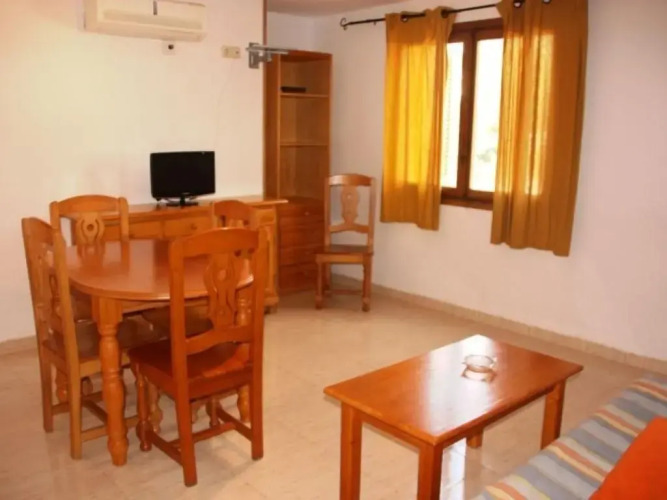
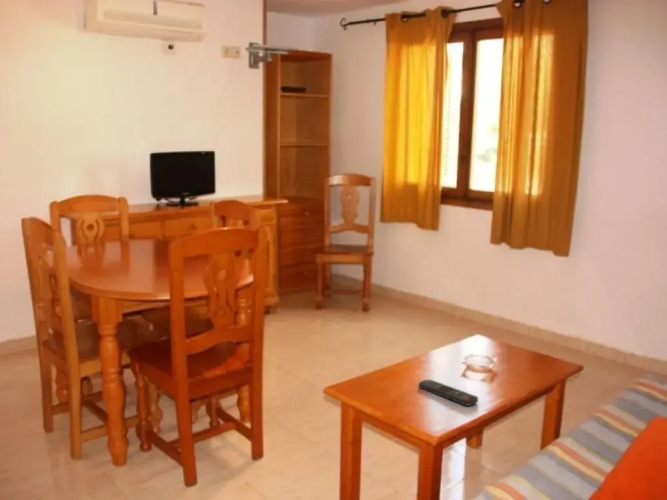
+ remote control (447, 391)
